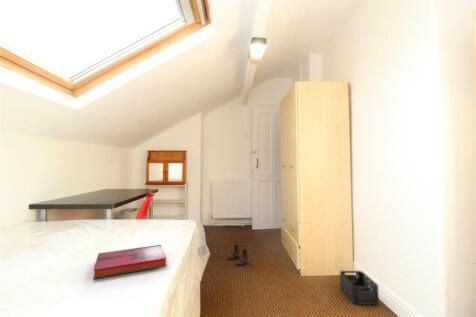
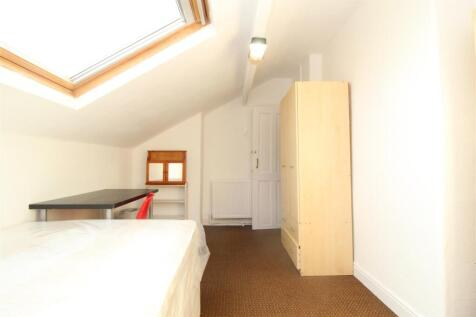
- hardback book (131, 259)
- boots (237, 254)
- storage bin (358, 286)
